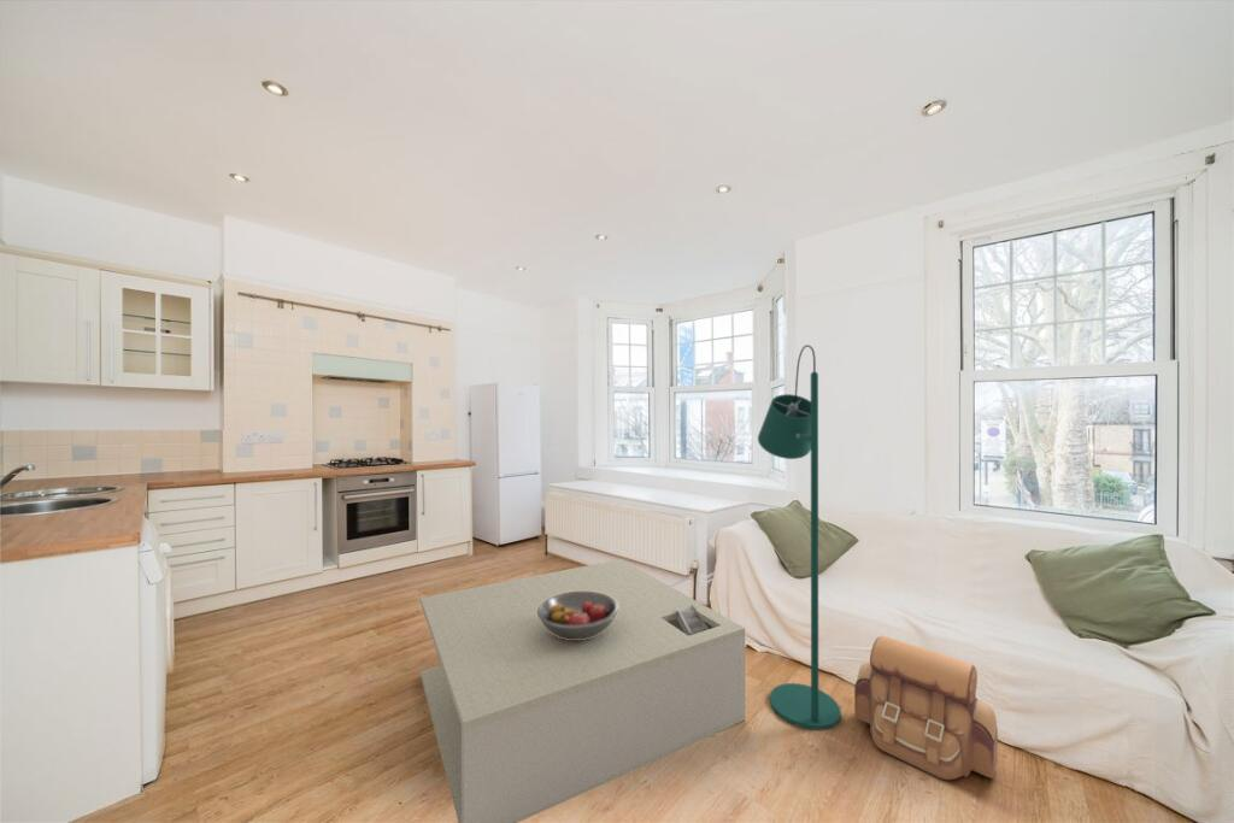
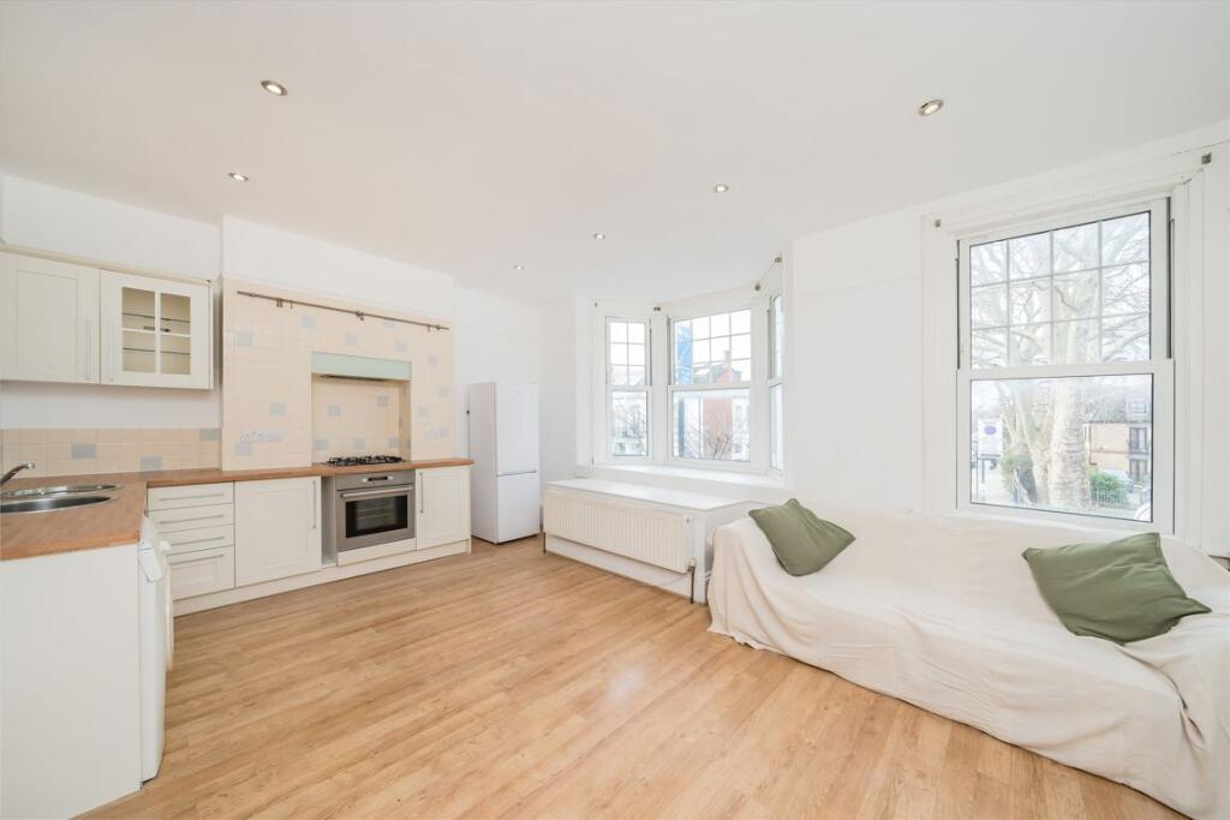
- floor lamp (811, 521)
- backpack (921, 698)
- fruit bowl (577, 612)
- coffee table (570, 652)
